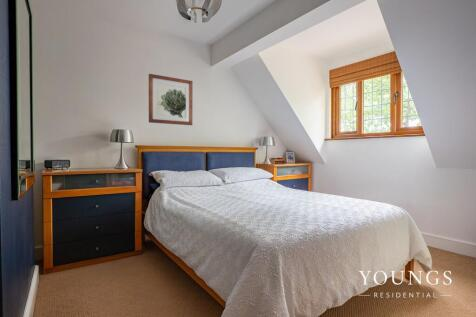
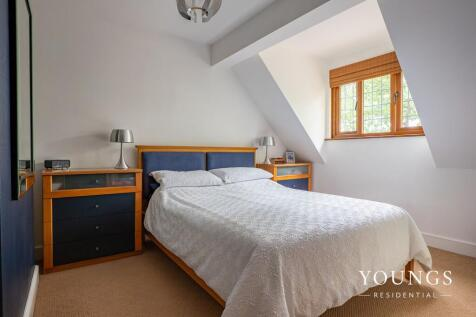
- wall art (171, 100)
